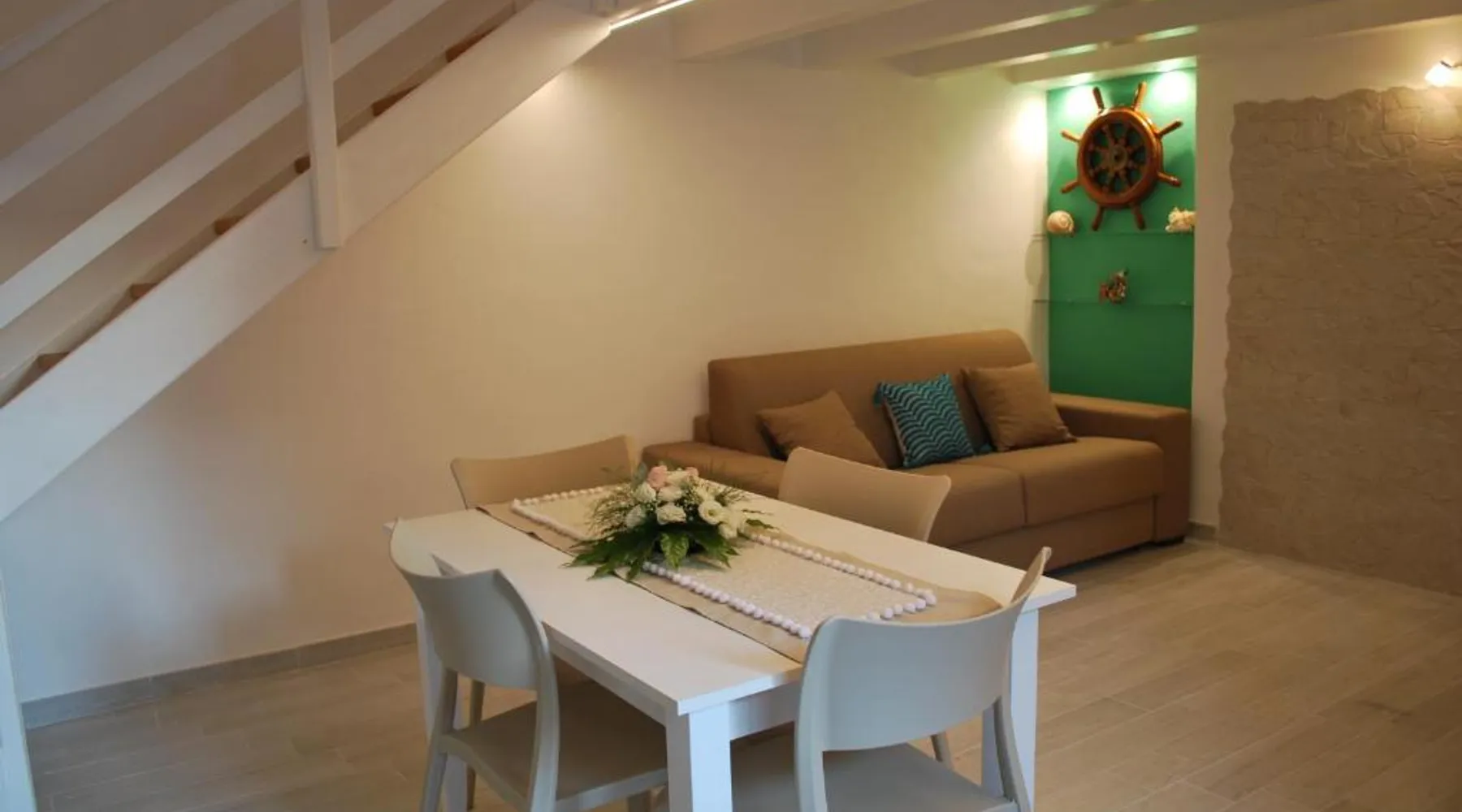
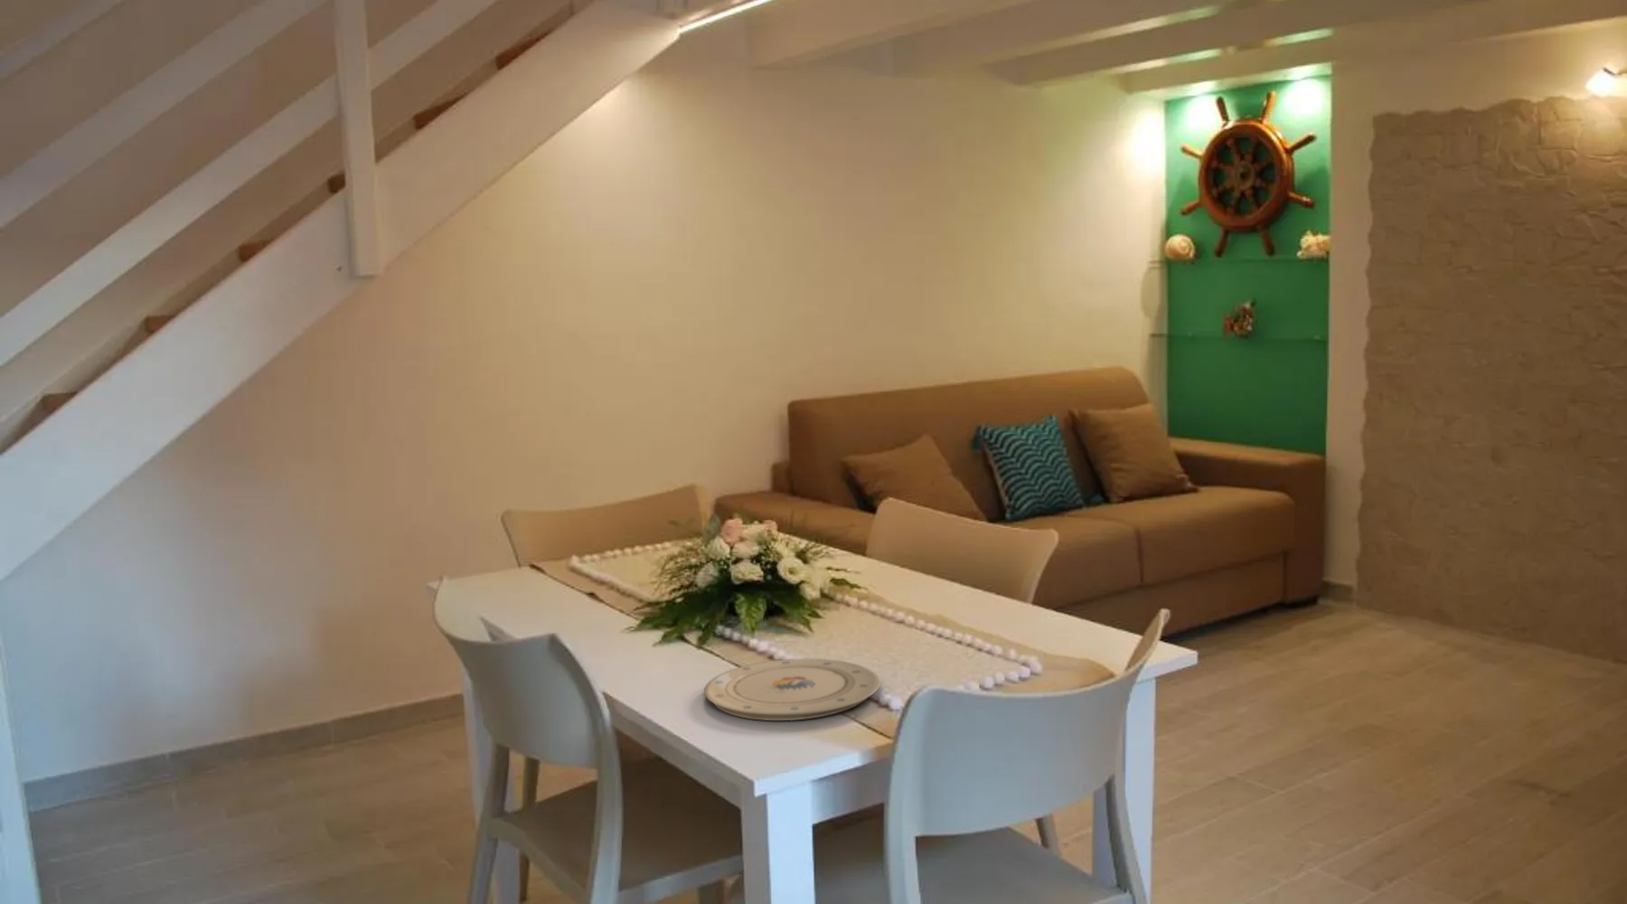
+ plate (792, 689)
